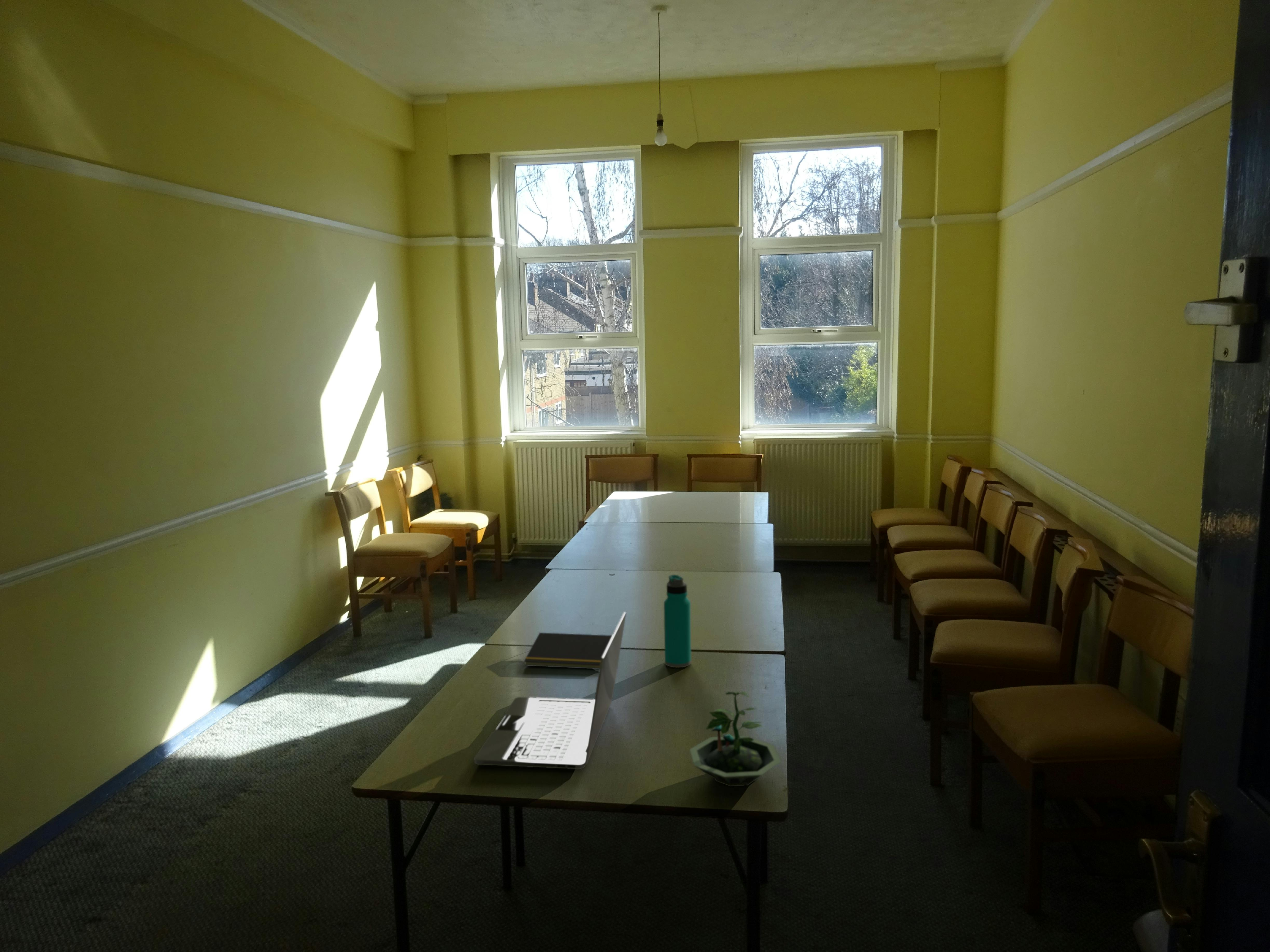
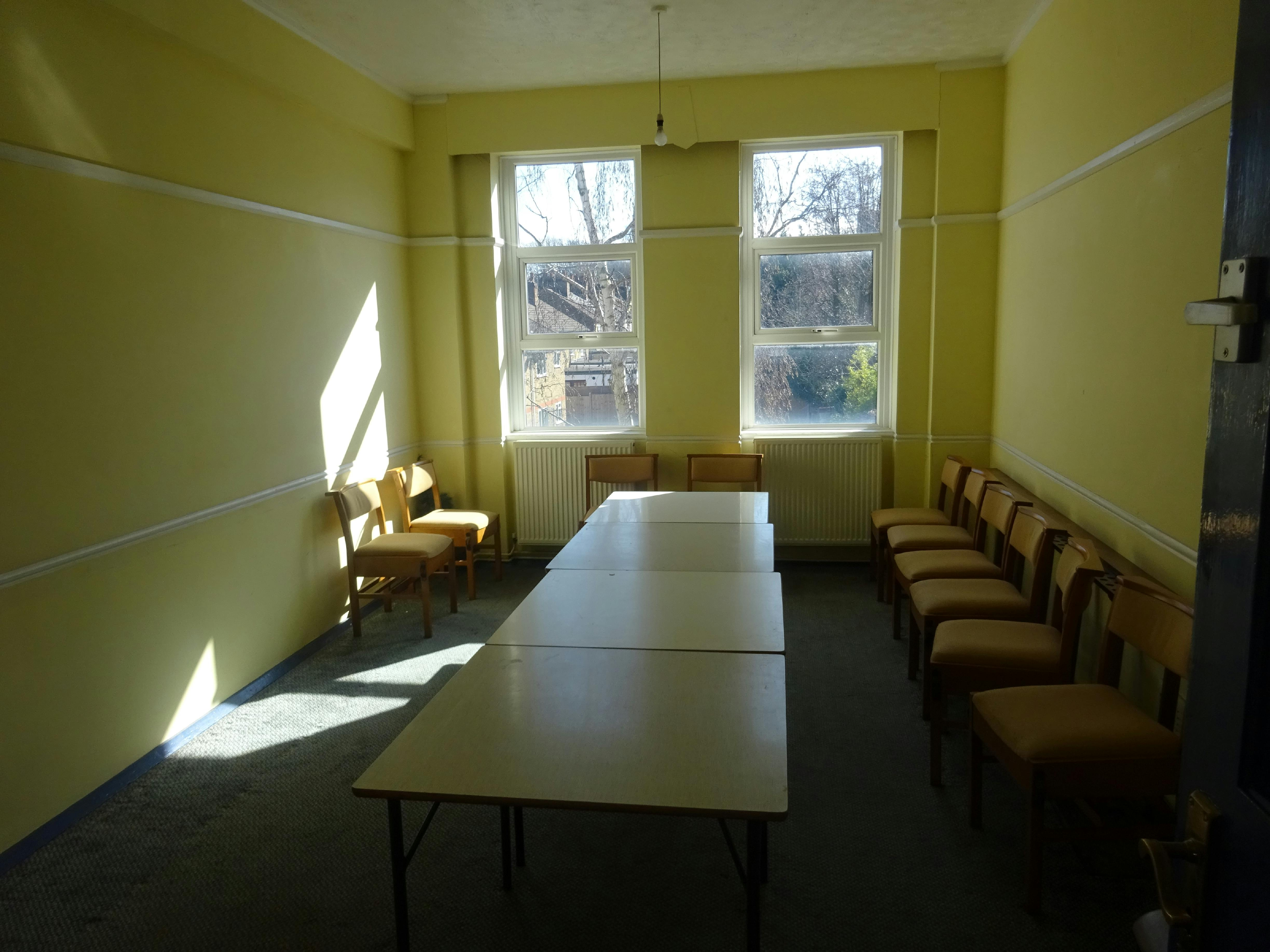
- terrarium (735, 707)
- notepad (570, 650)
- laptop (555, 698)
- water bottle (677, 620)
